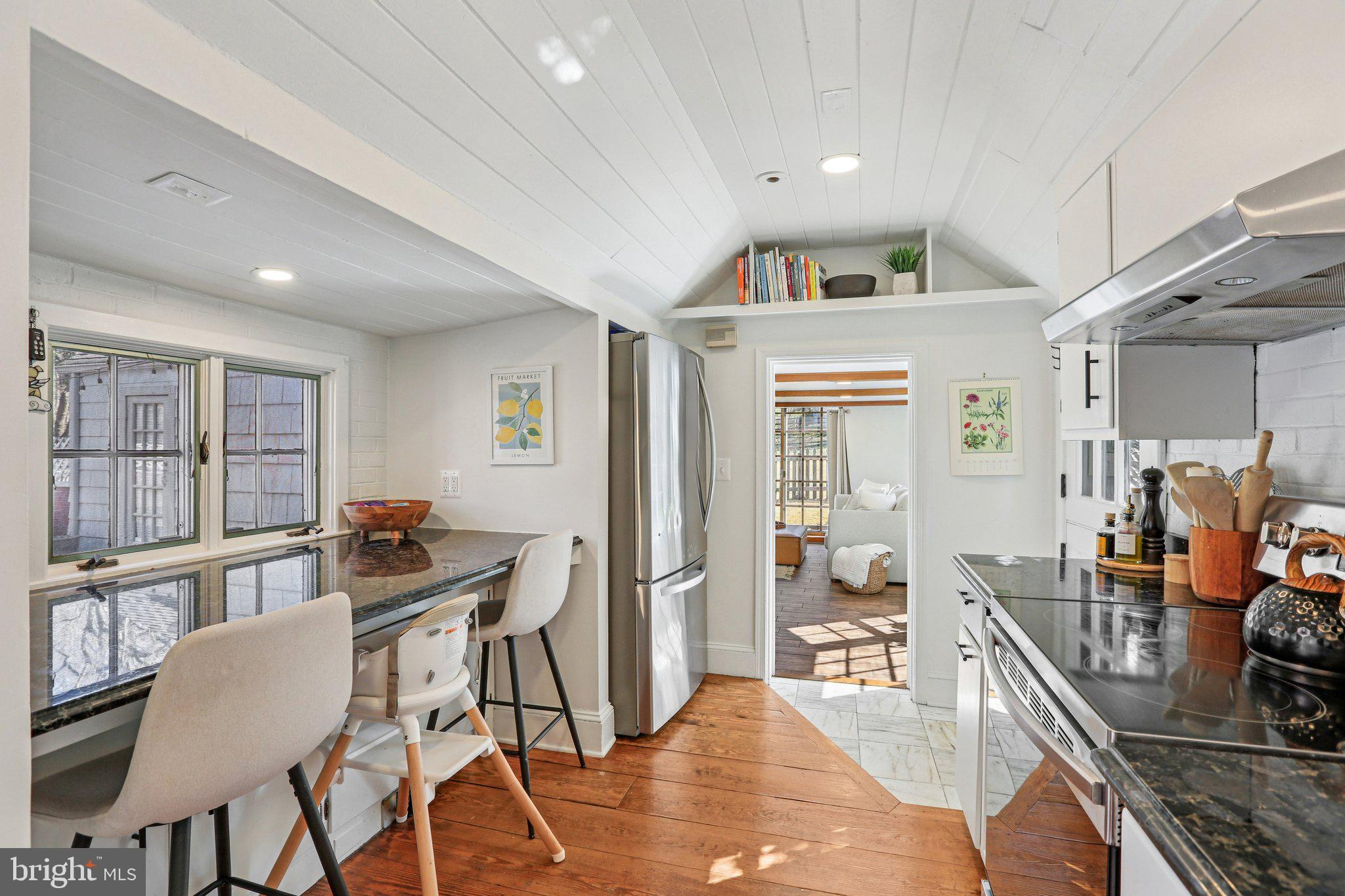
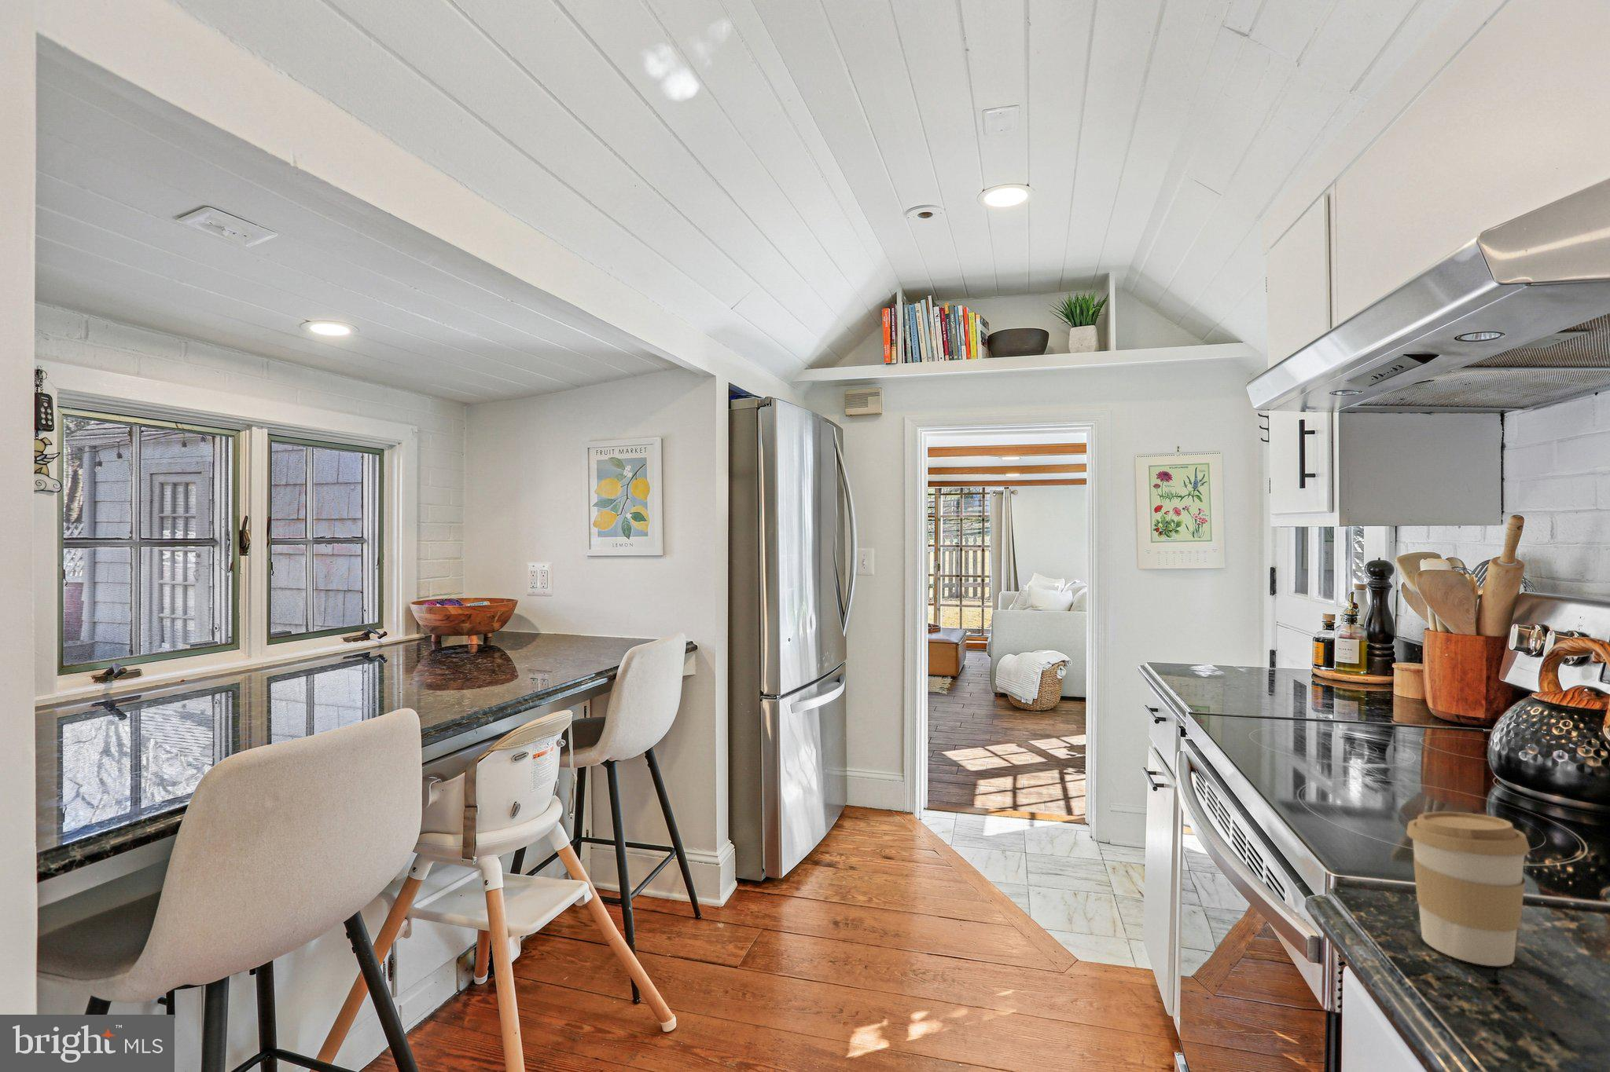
+ coffee cup (1466, 881)
